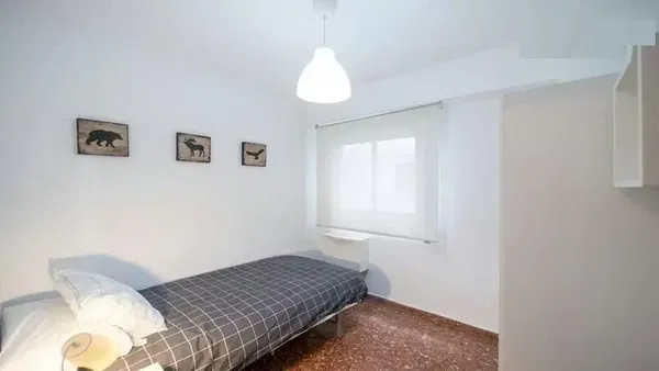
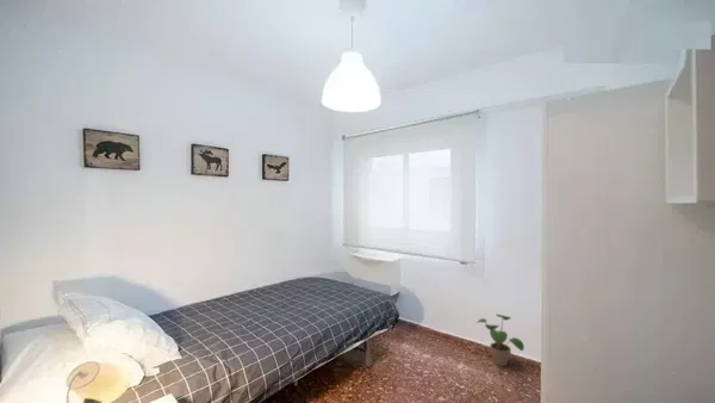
+ potted plant (499, 341)
